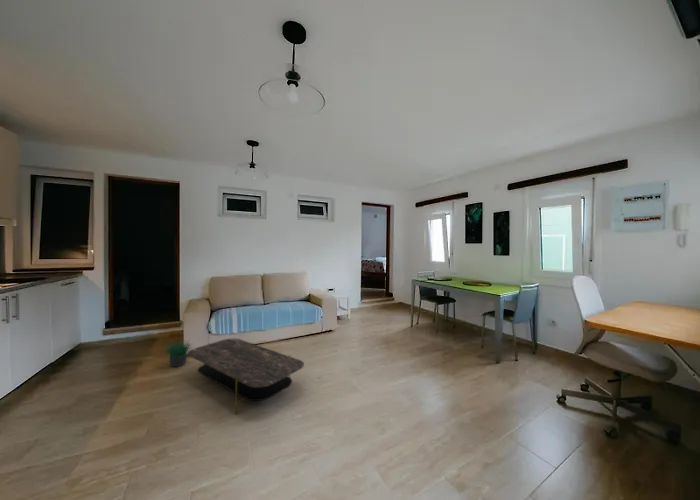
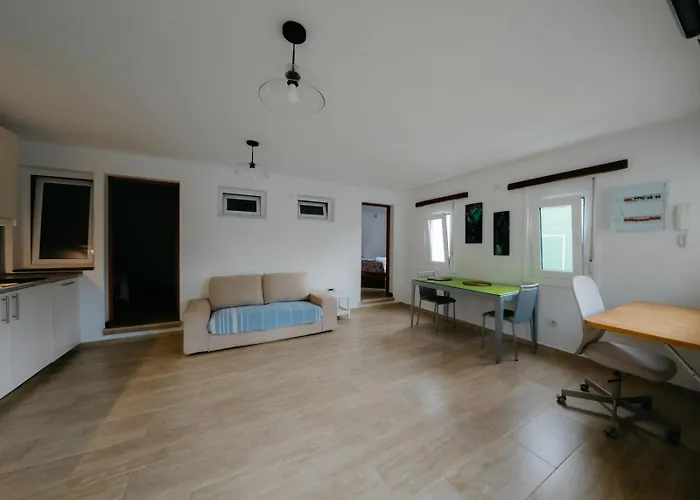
- coffee table (242, 371)
- potted plant (178, 348)
